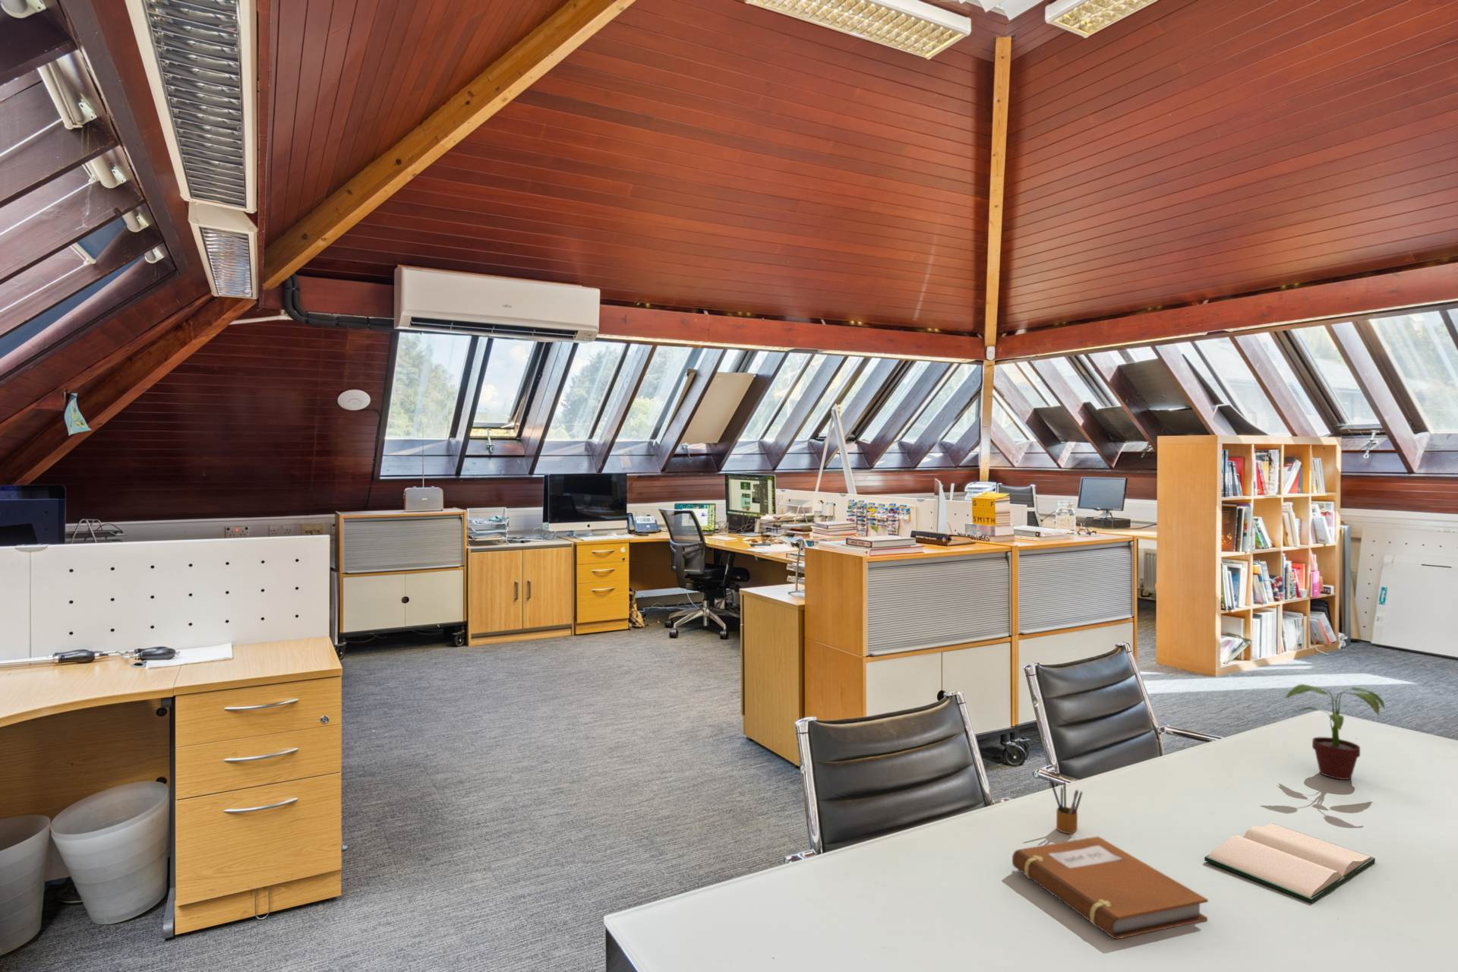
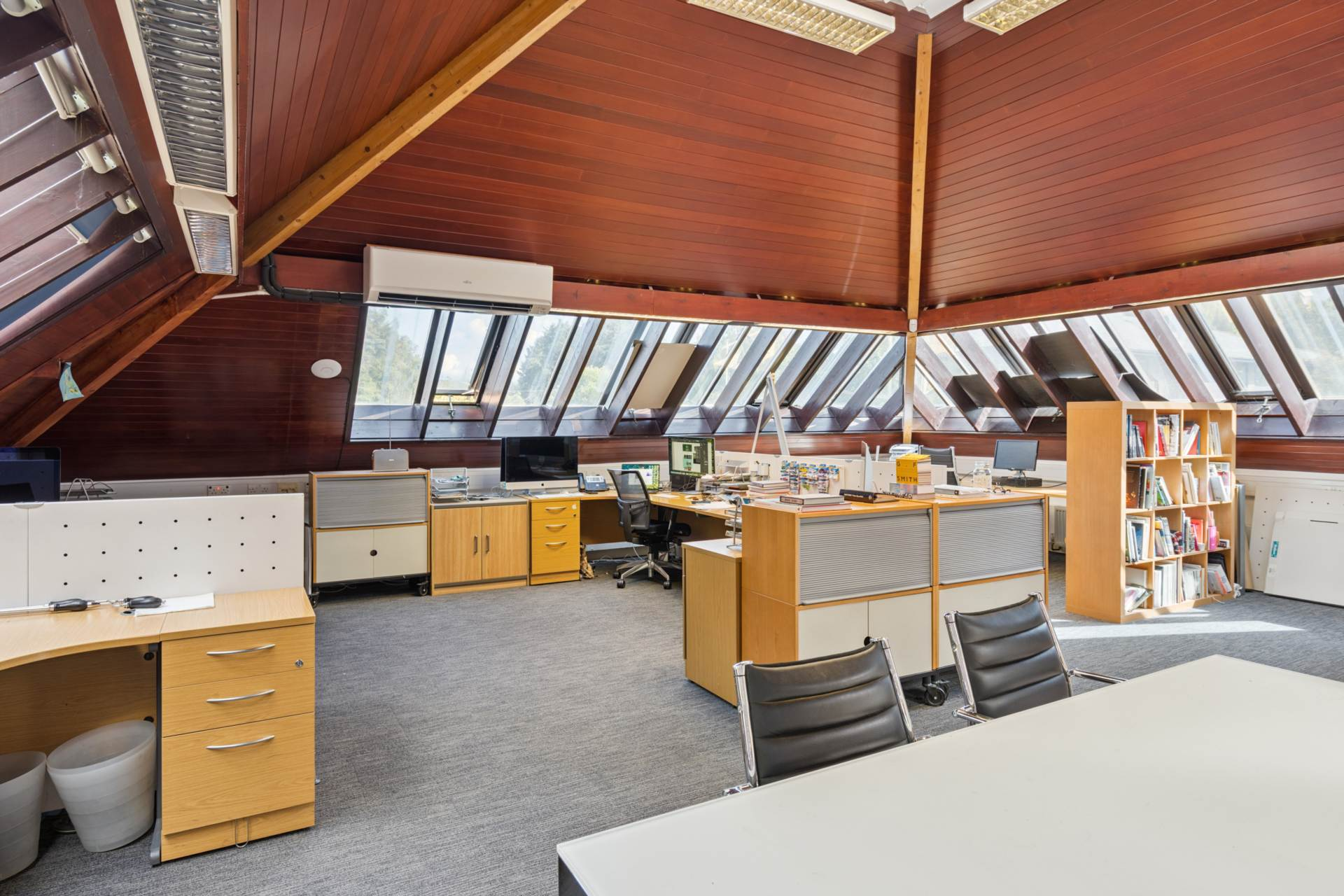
- potted plant (1333, 730)
- pencil box (1065, 805)
- hardback book (1290, 855)
- notebook (1100, 881)
